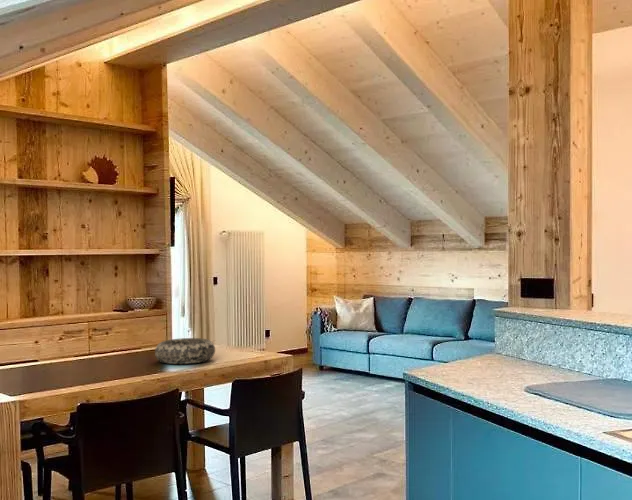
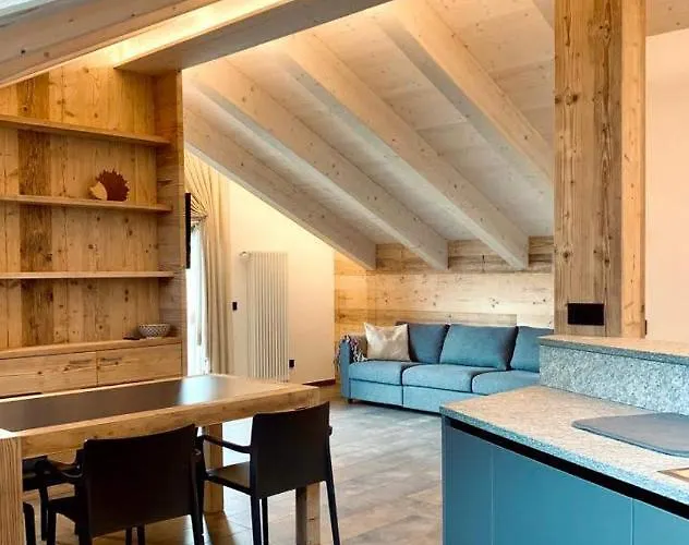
- decorative bowl (185, 351)
